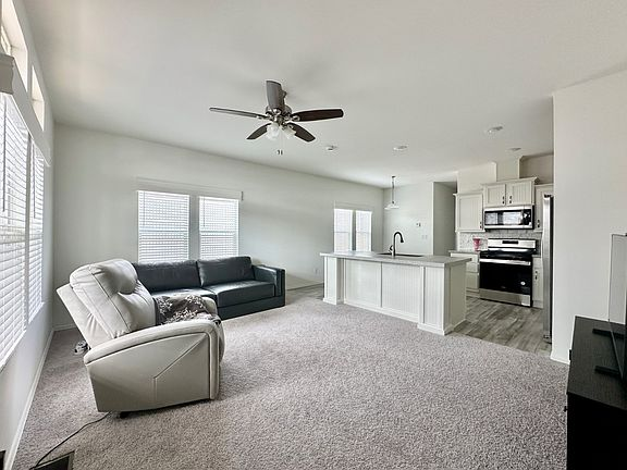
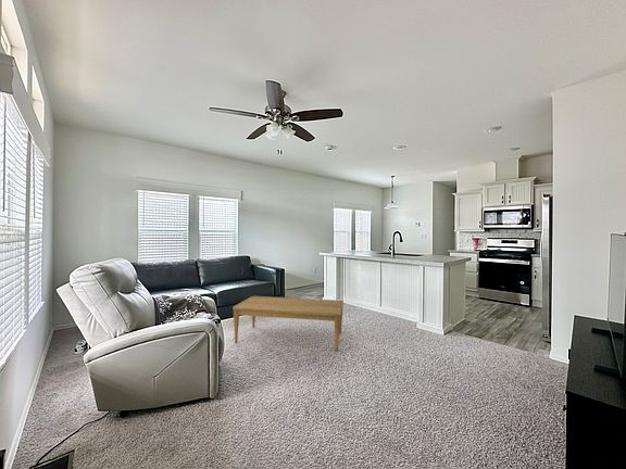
+ coffee table (290, 317)
